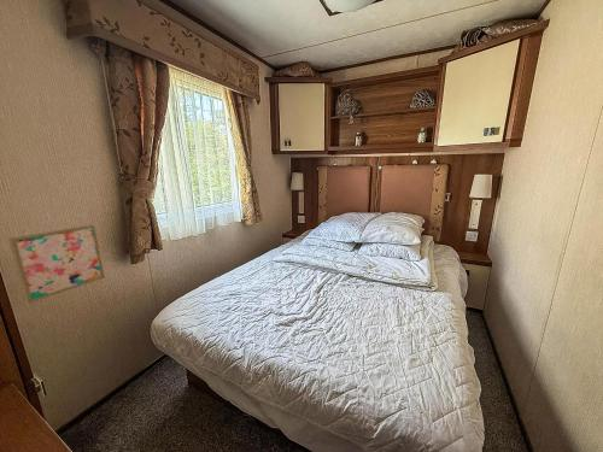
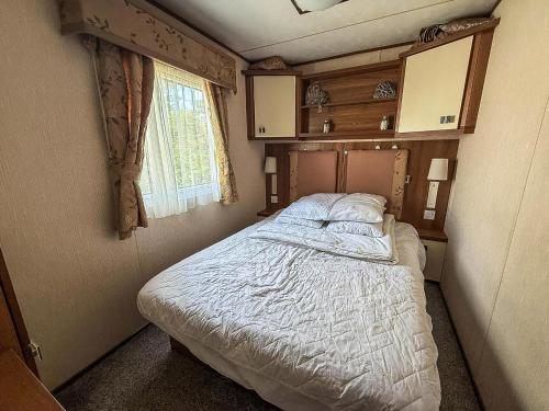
- wall art (62, 260)
